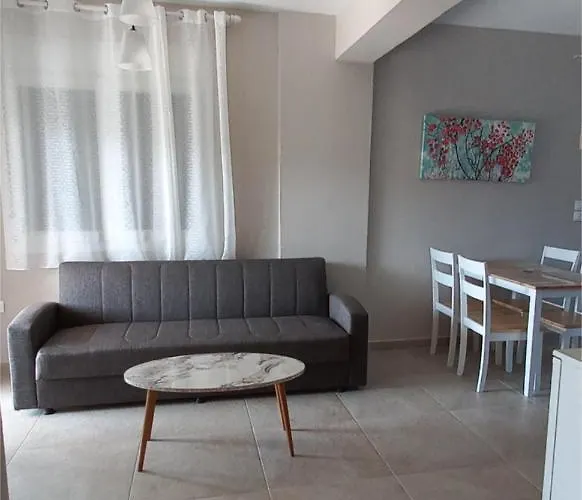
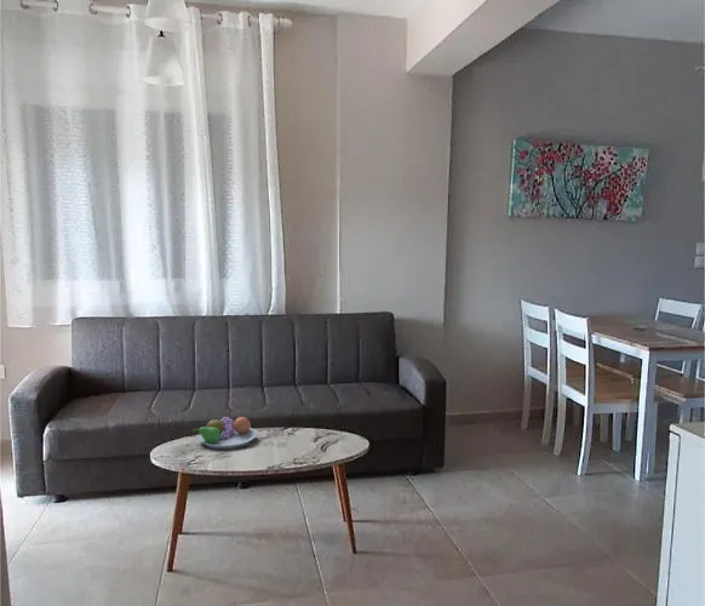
+ fruit bowl (225, 429)
